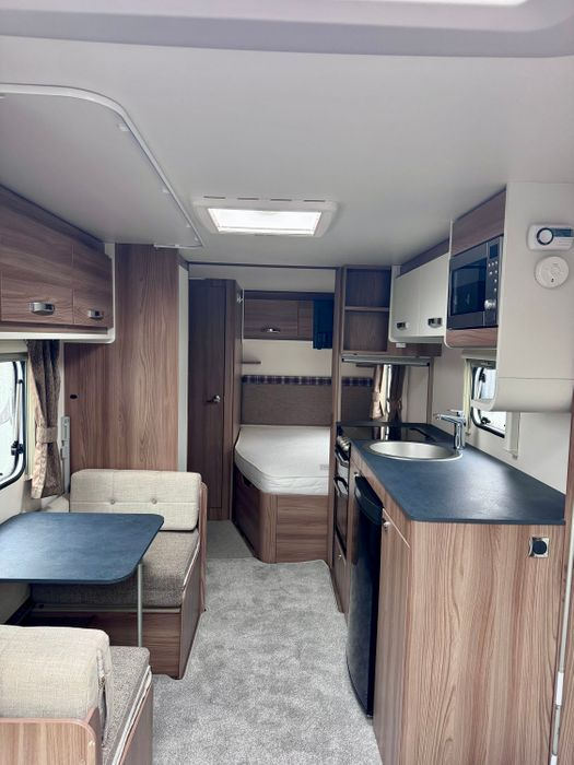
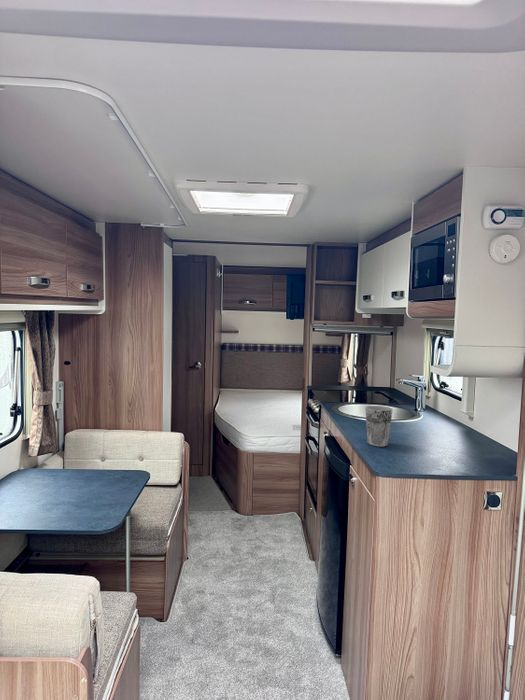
+ cup (378, 426)
